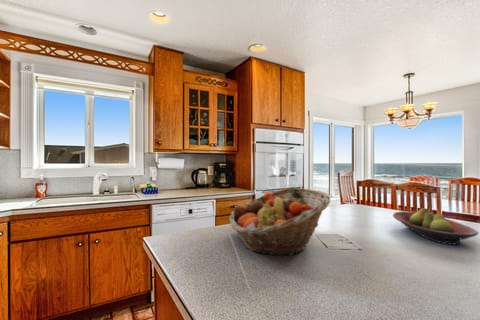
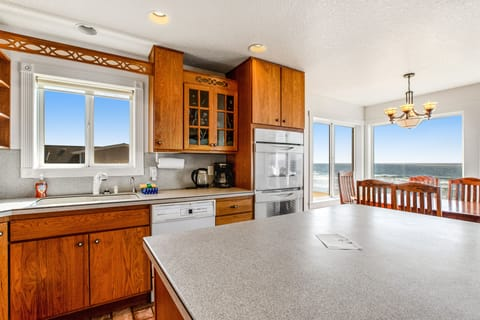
- fruit bowl (429, 222)
- fruit basket (276, 215)
